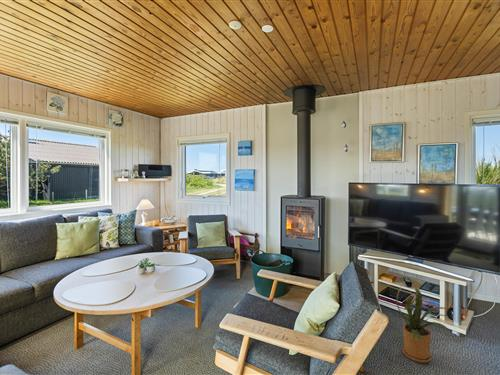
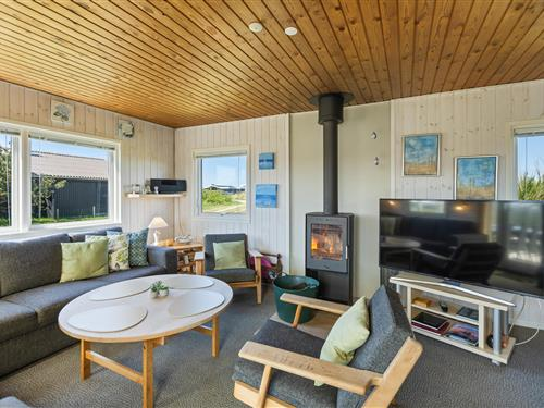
- house plant (421, 324)
